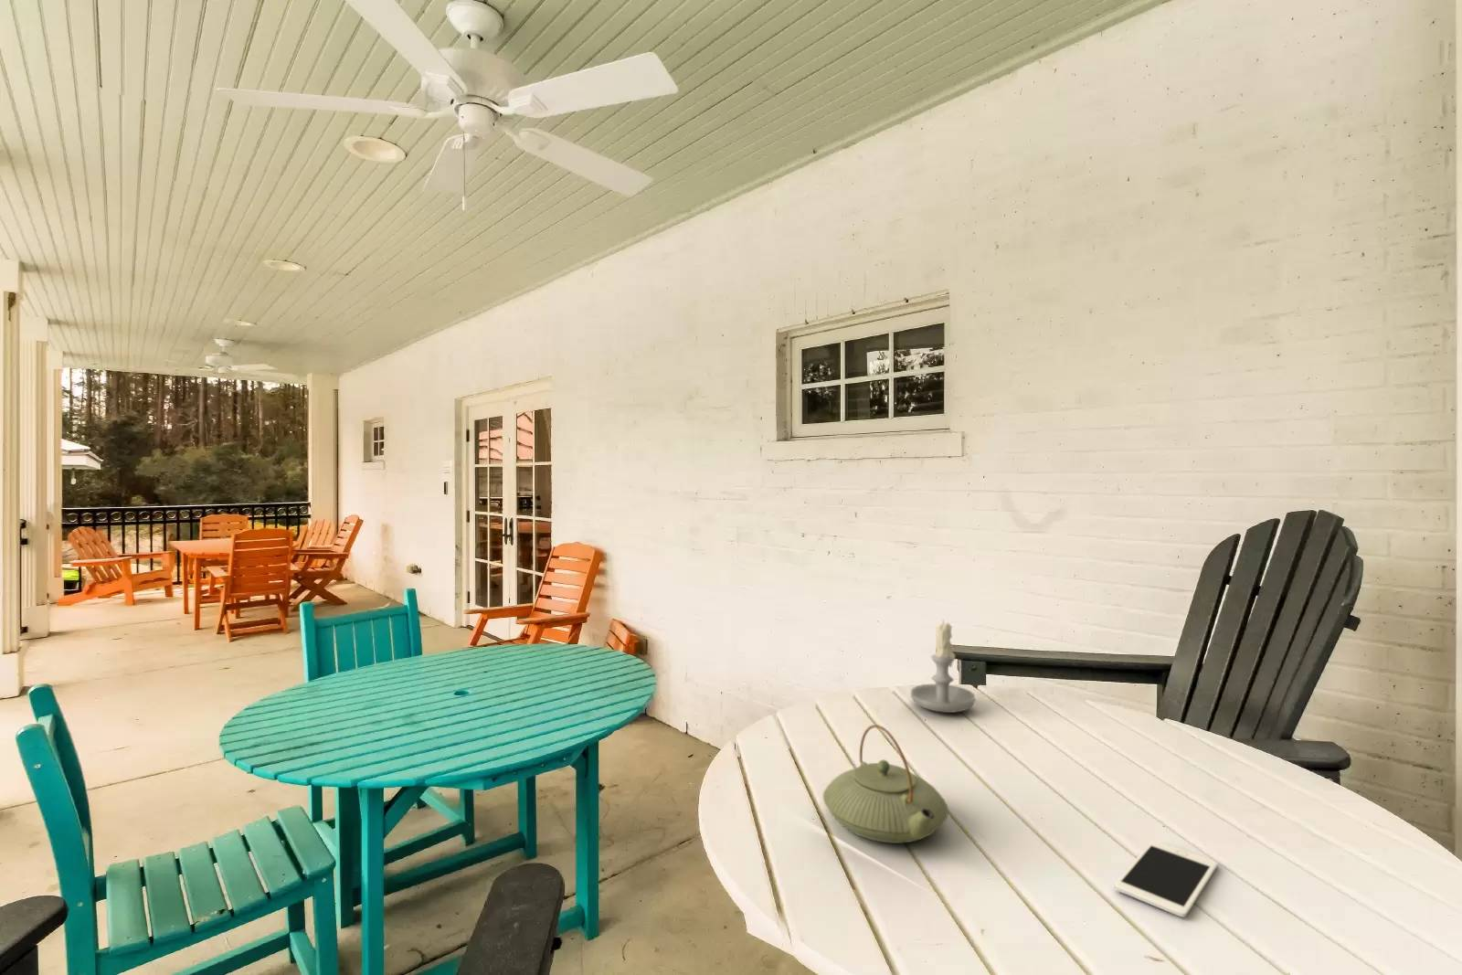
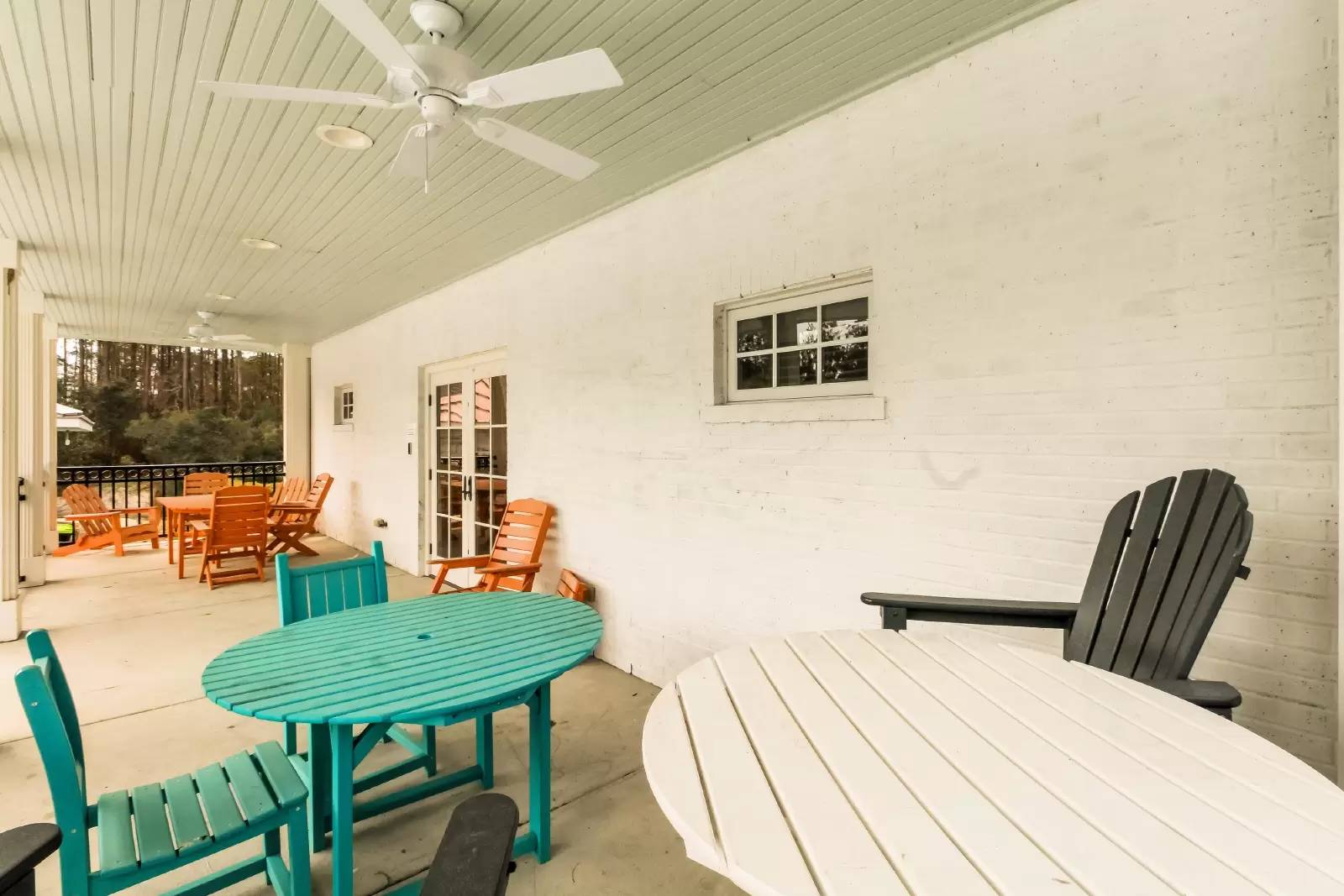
- cell phone (1167, 875)
- teapot (888, 778)
- candle (942, 664)
